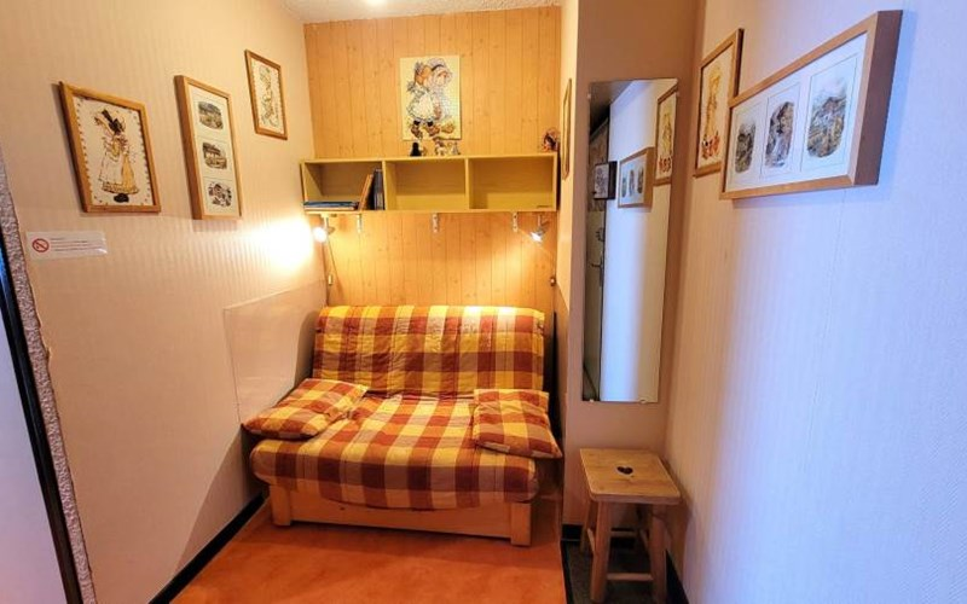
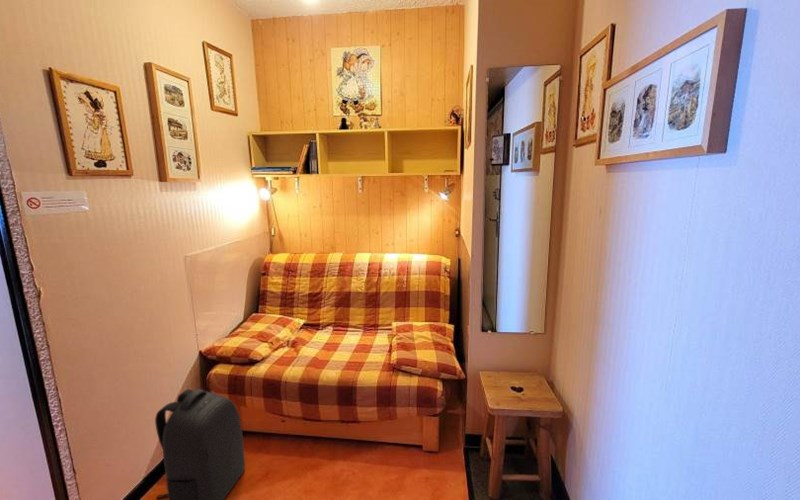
+ backpack (195, 441)
